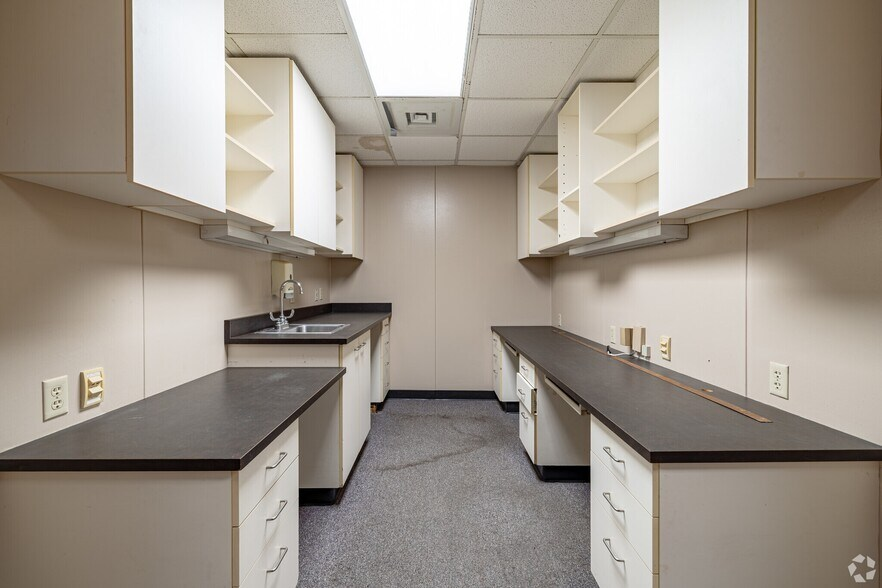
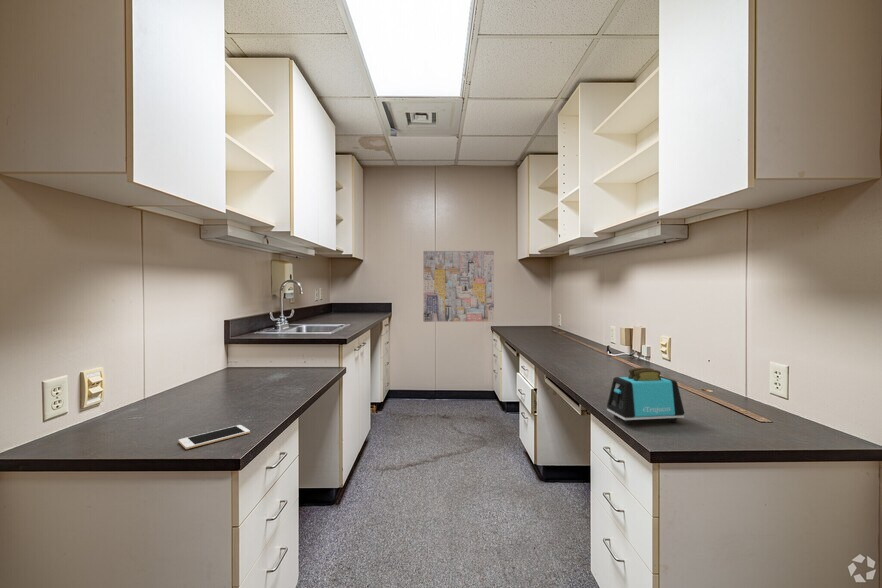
+ wall art (458, 286)
+ toaster (644, 394)
+ cell phone (215, 436)
